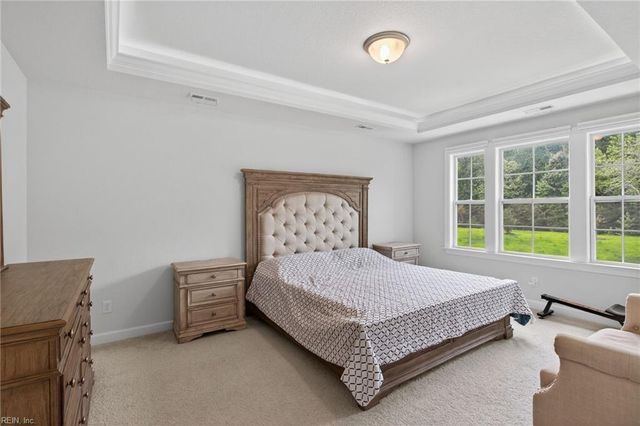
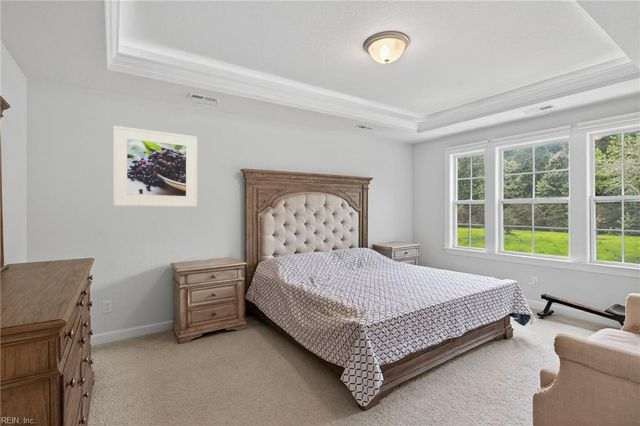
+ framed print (157, 168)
